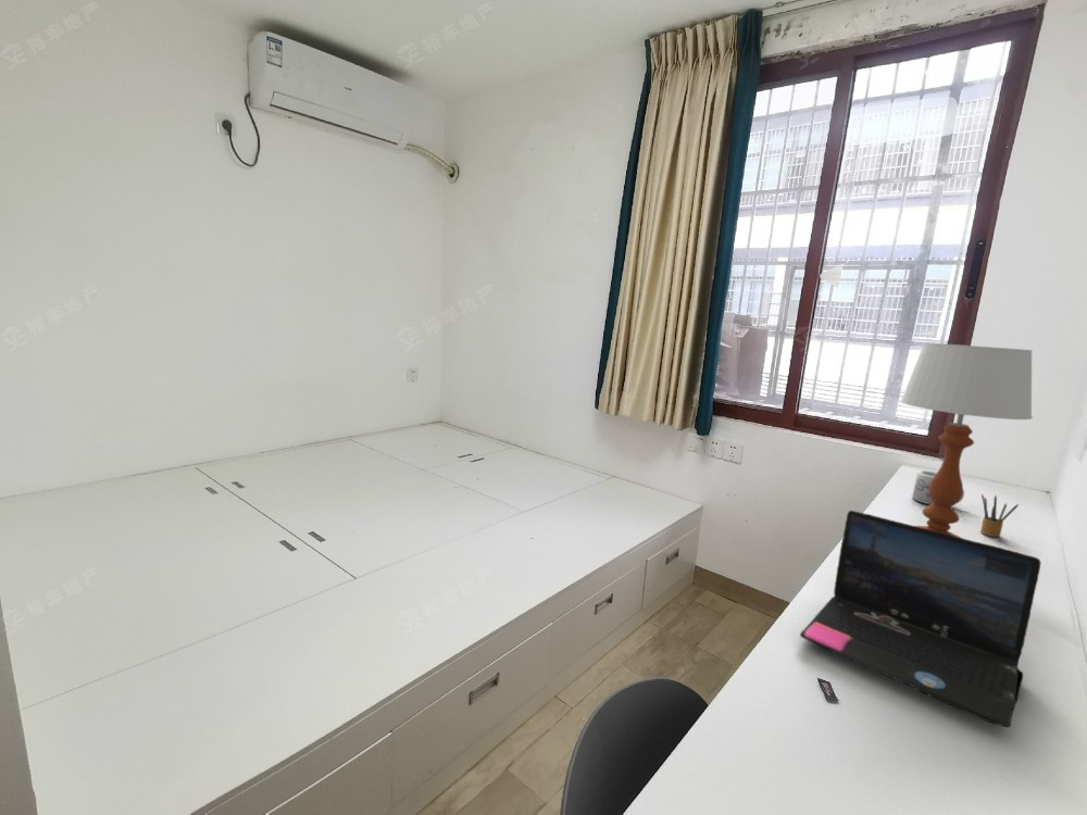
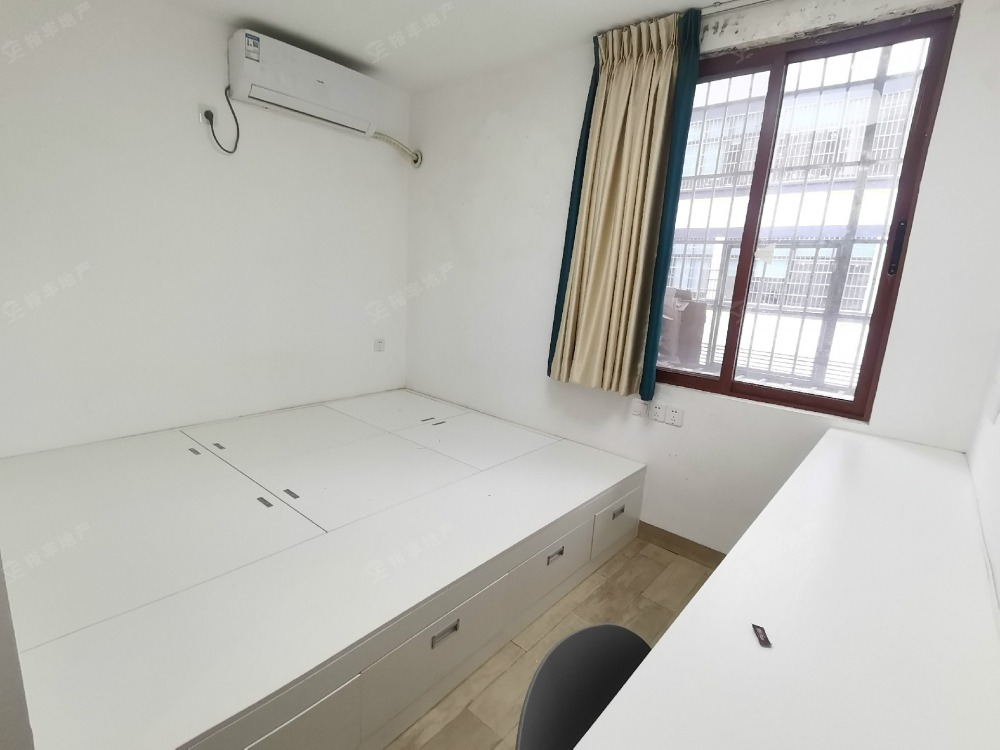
- table lamp (953, 452)
- laptop (914, 601)
- mug (928, 489)
- pencil box (995, 516)
